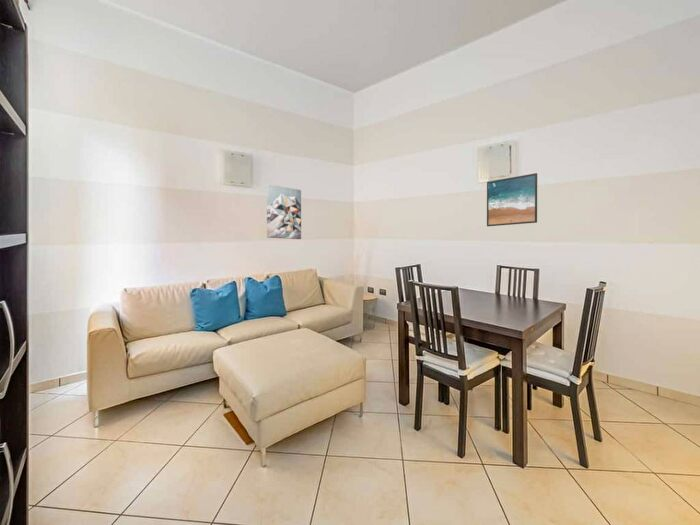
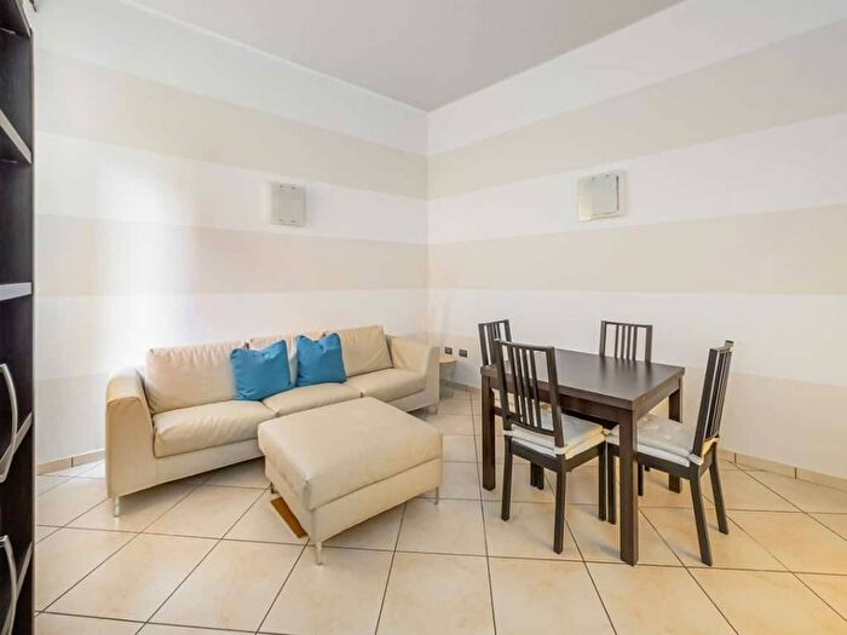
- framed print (510, 201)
- wall art (284, 212)
